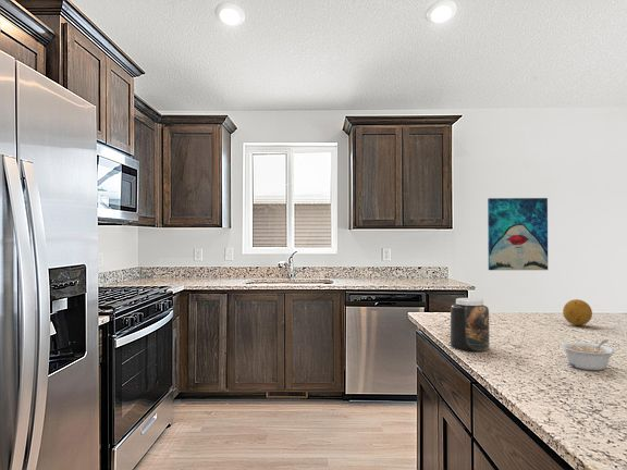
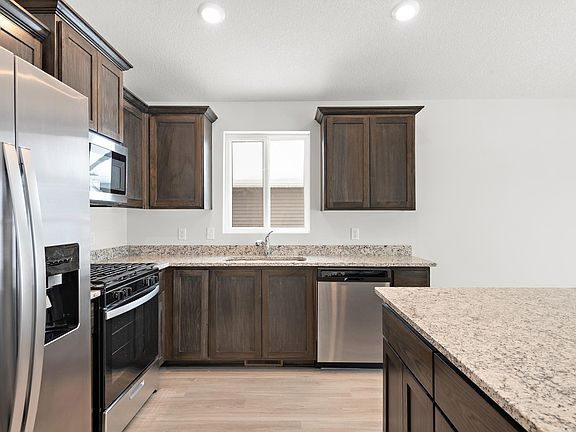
- wall art (517, 234)
- jar (469, 323)
- legume (587, 354)
- fruit (577, 312)
